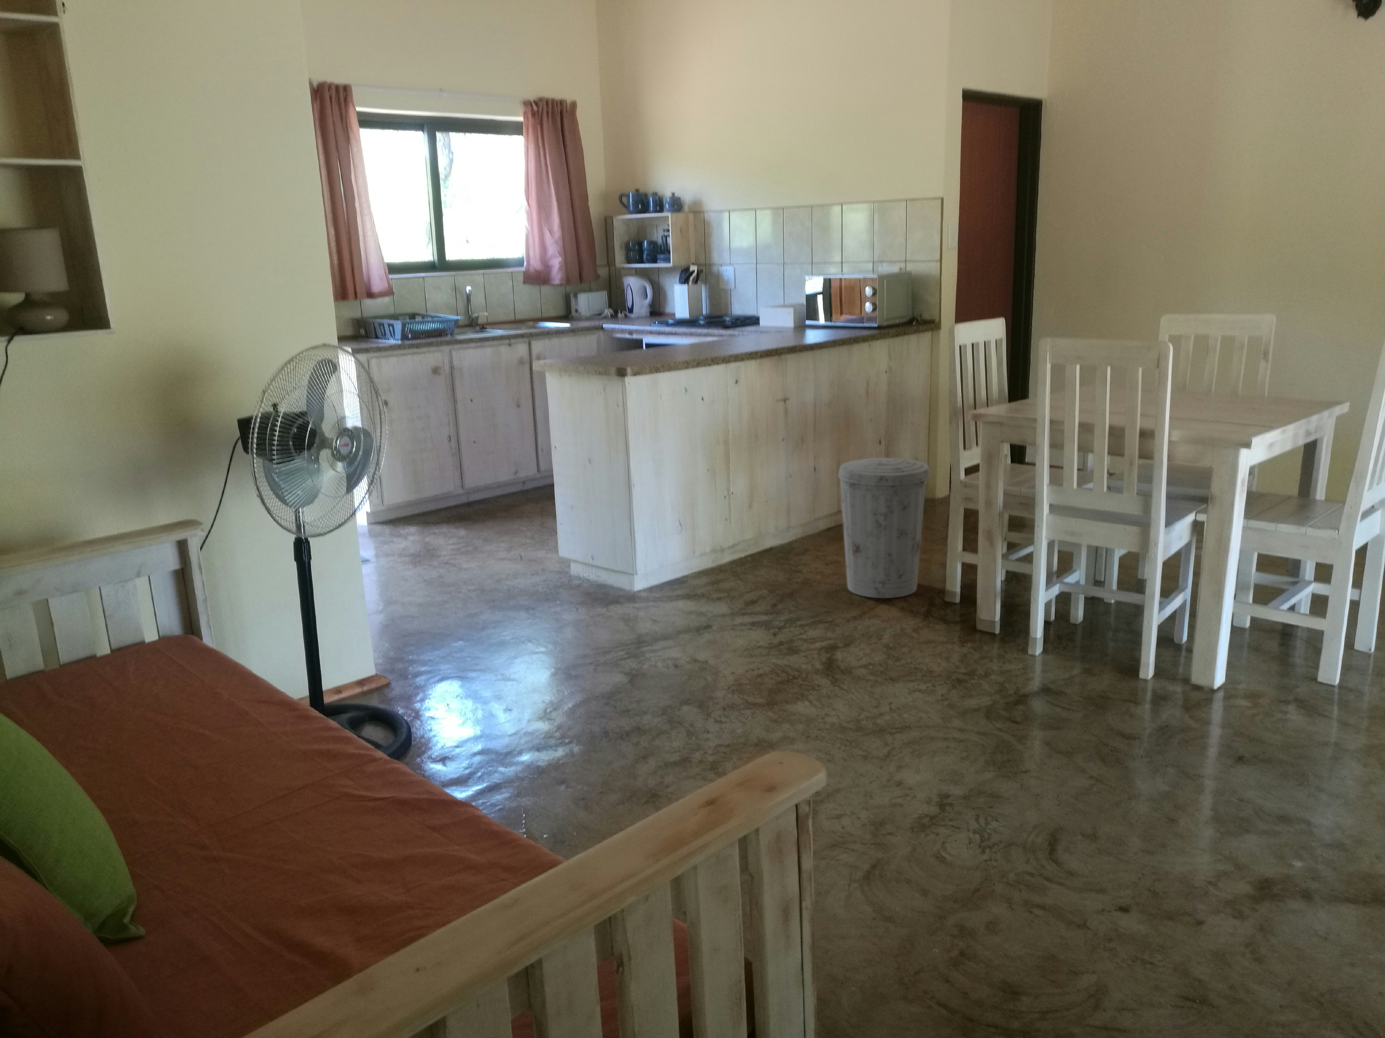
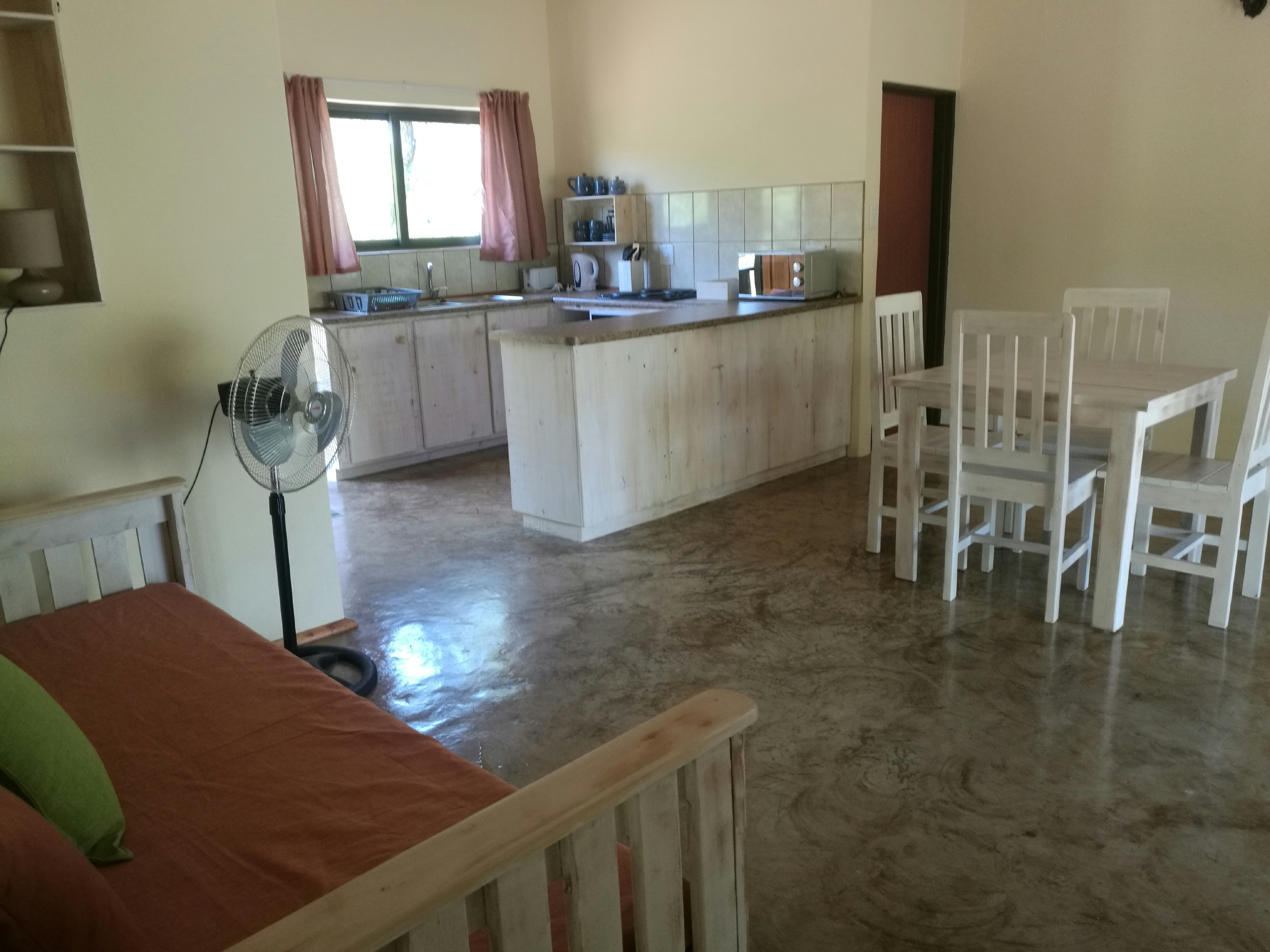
- trash can (883, 526)
